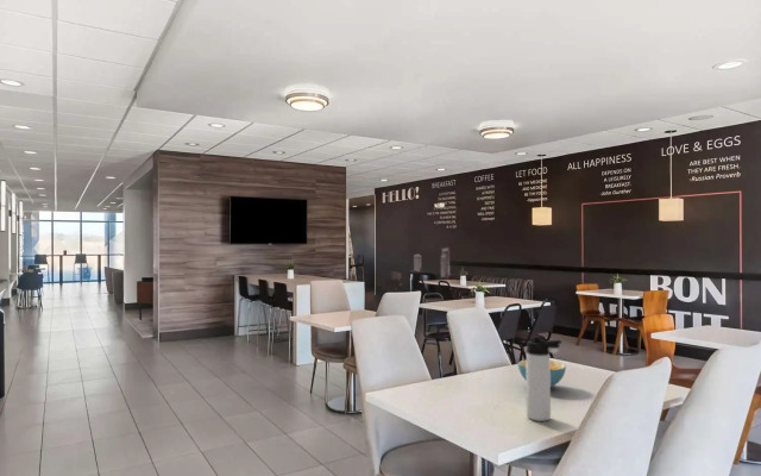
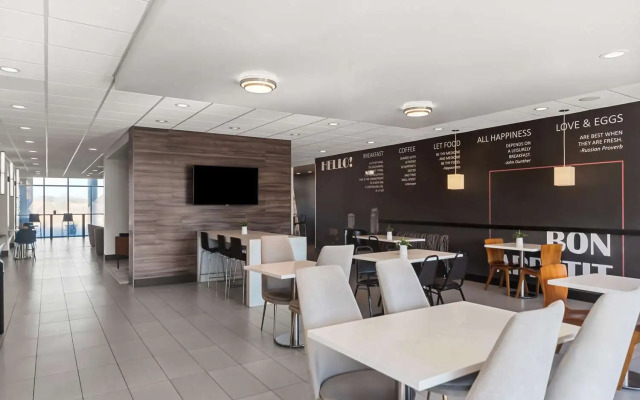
- cereal bowl (549, 372)
- thermos bottle (543, 378)
